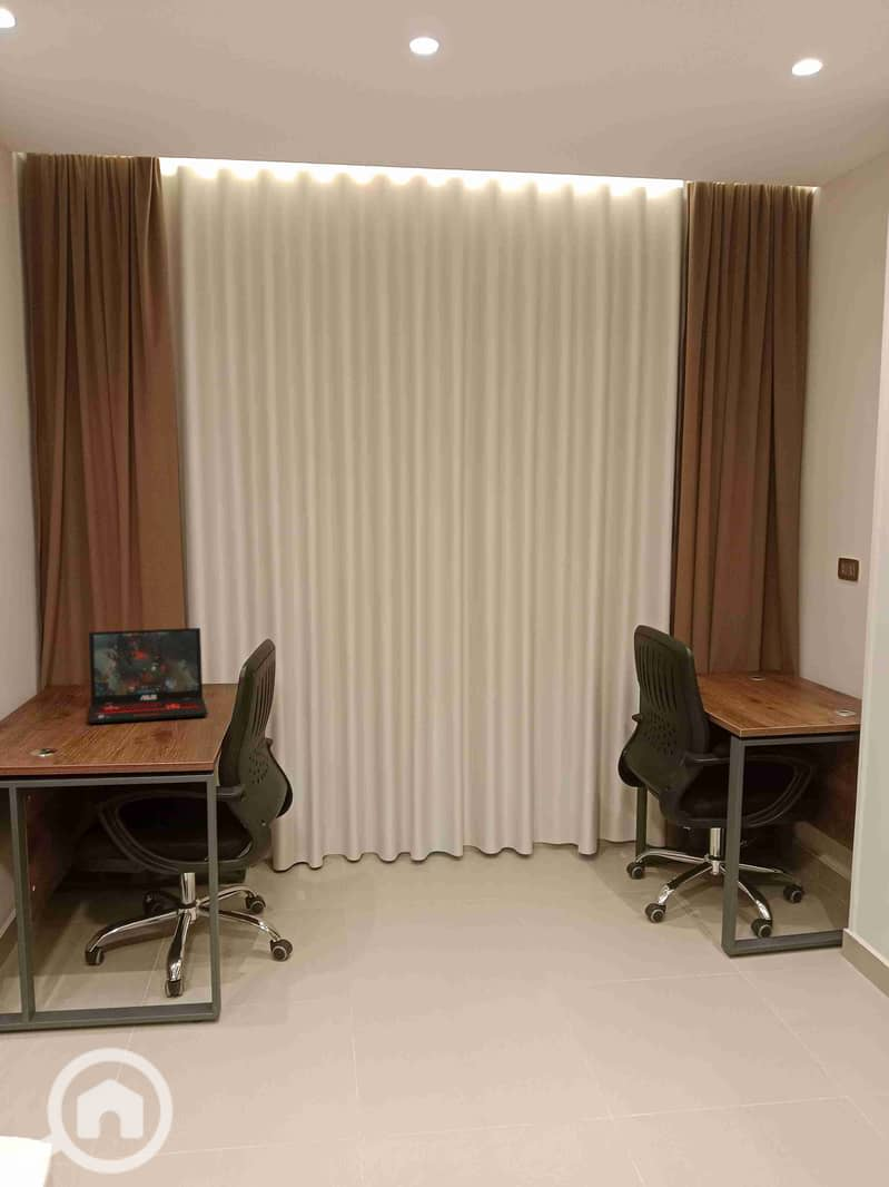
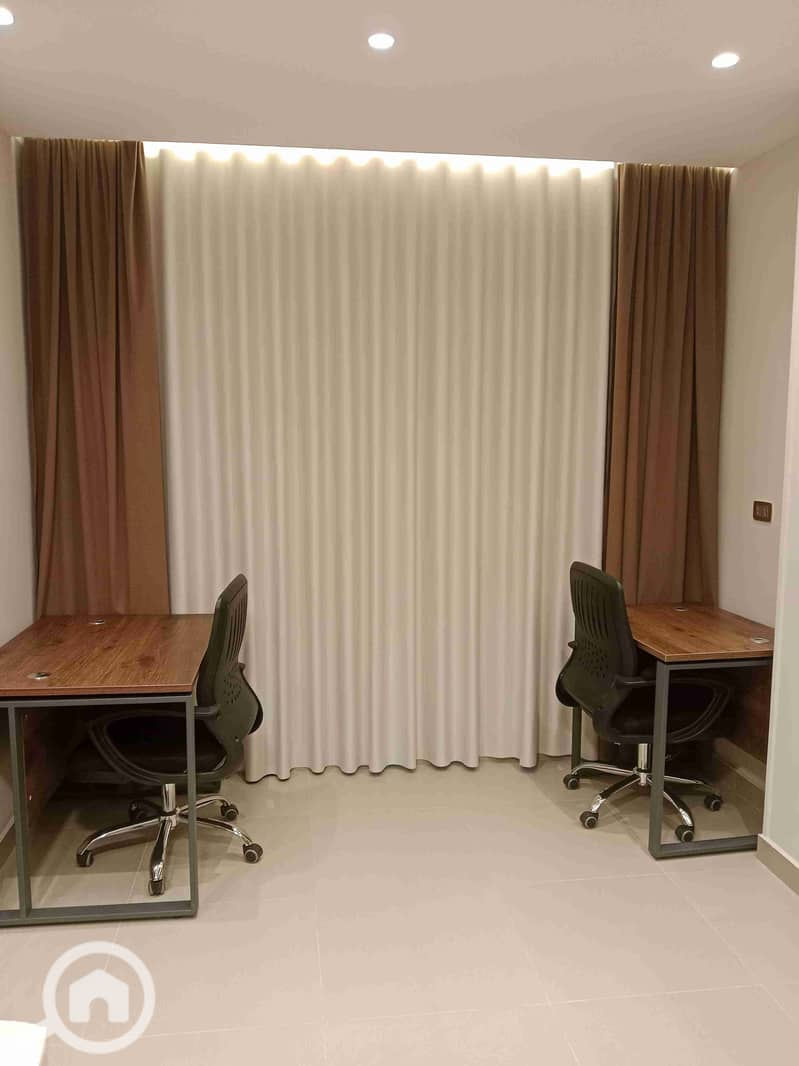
- laptop (147, 674)
